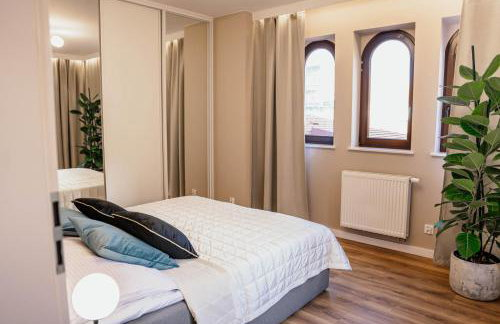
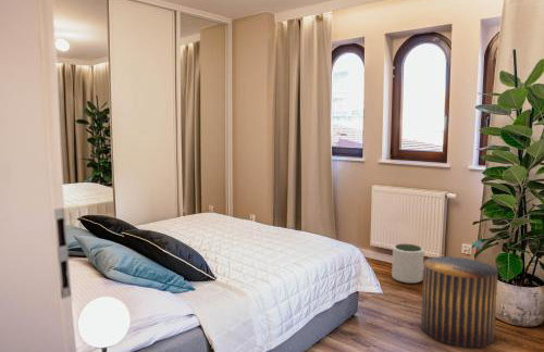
+ stool (458, 299)
+ plant pot (407, 263)
